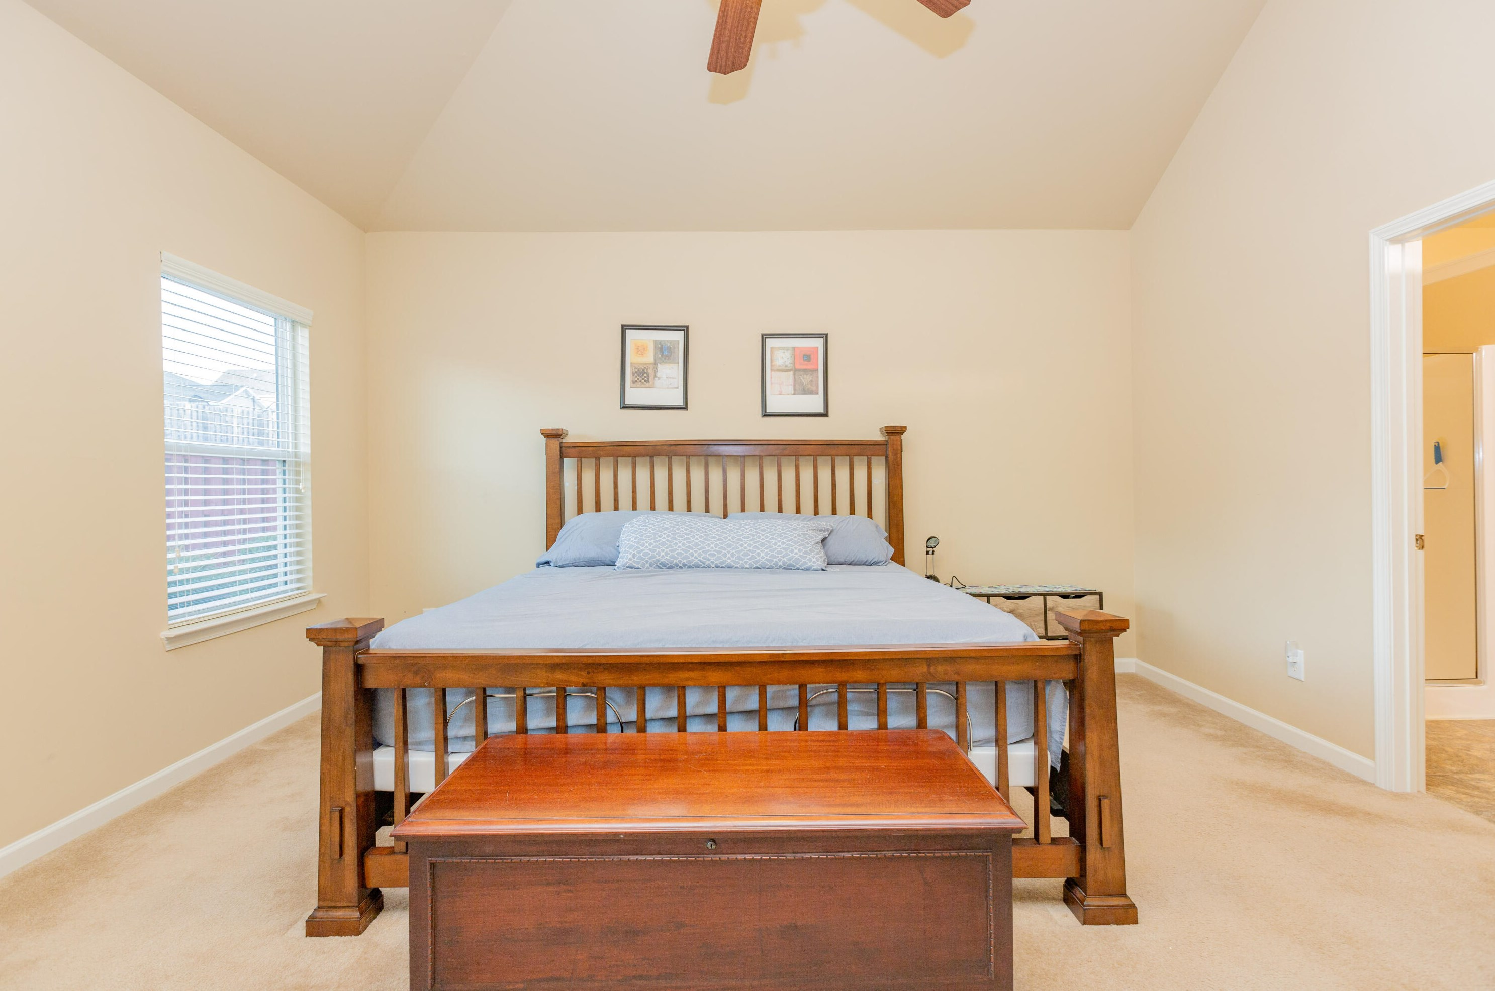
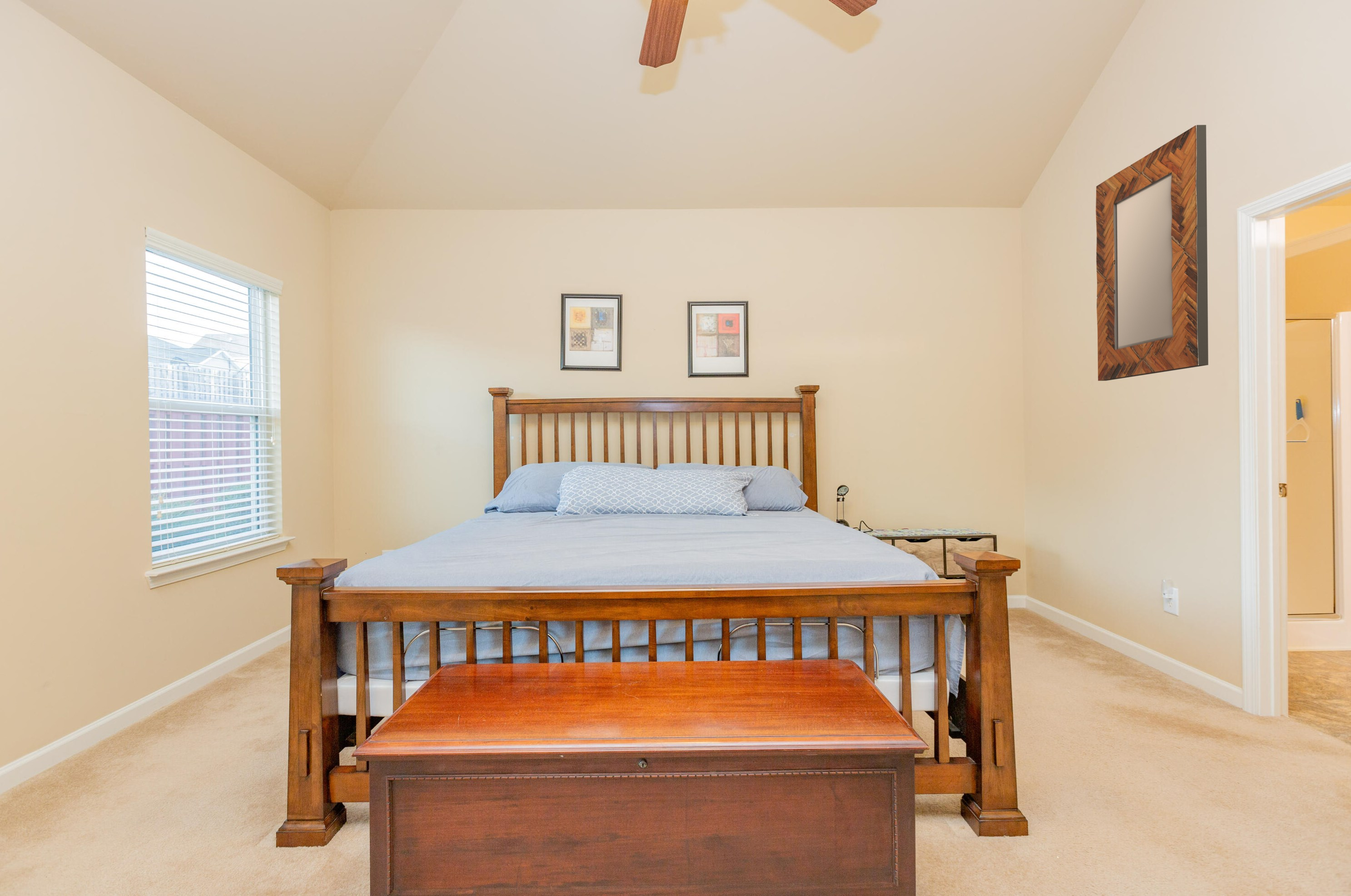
+ home mirror (1146, 266)
